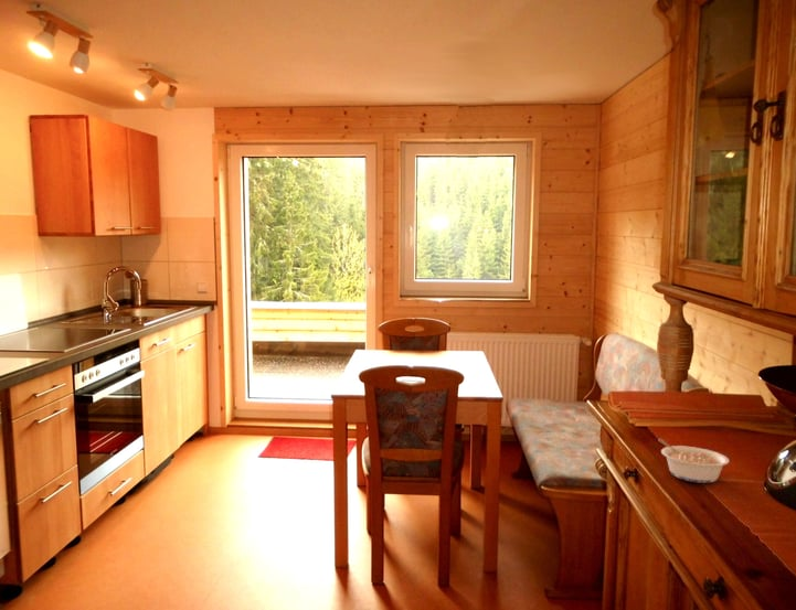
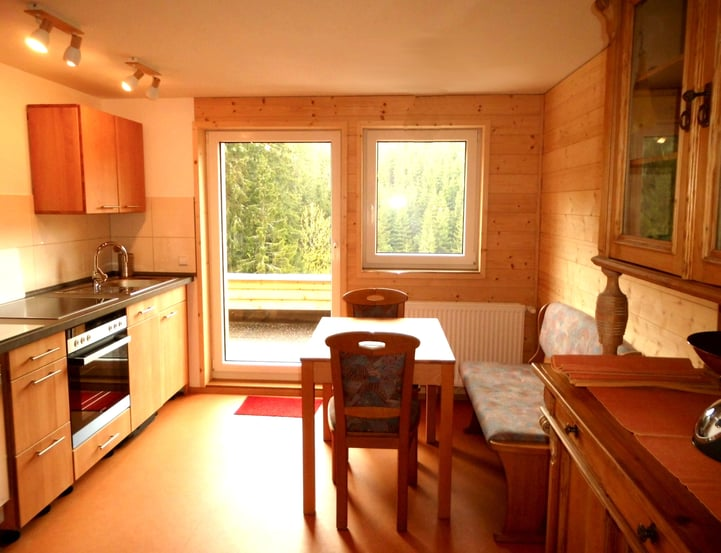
- legume (691, 462)
